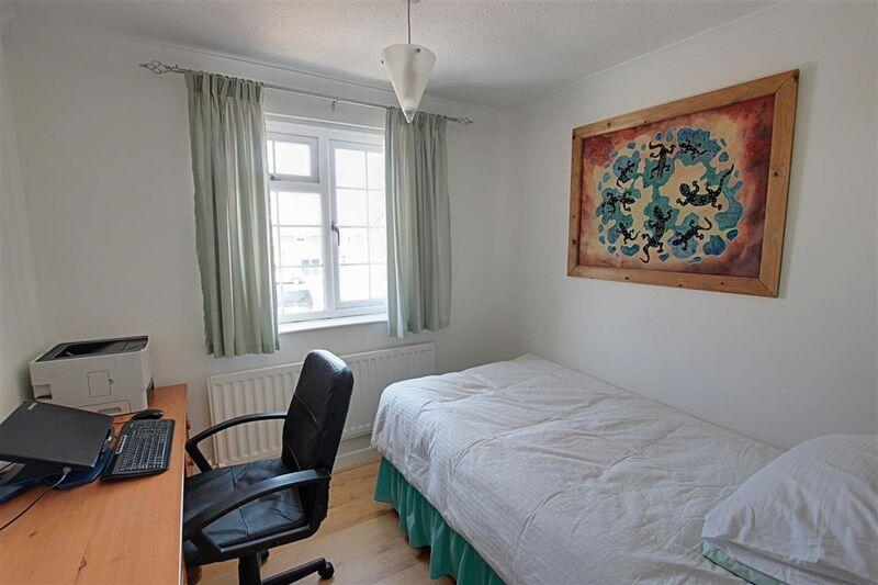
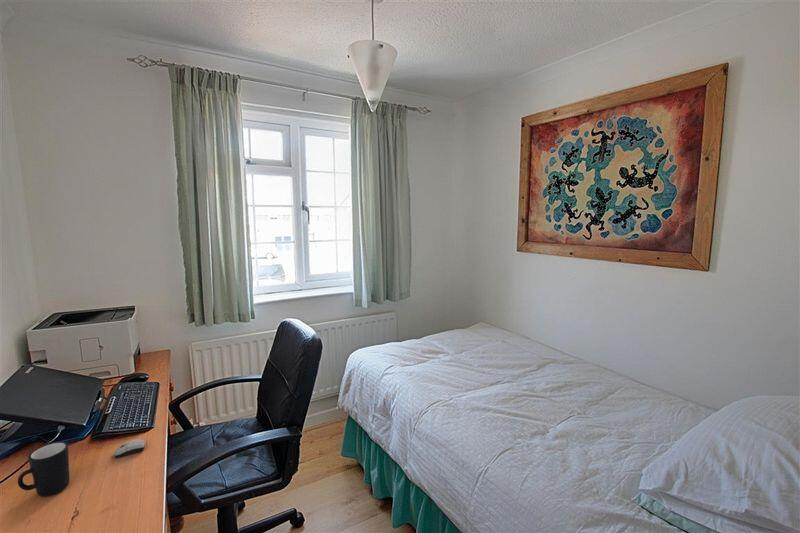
+ mug (44, 472)
+ computer mouse (130, 447)
